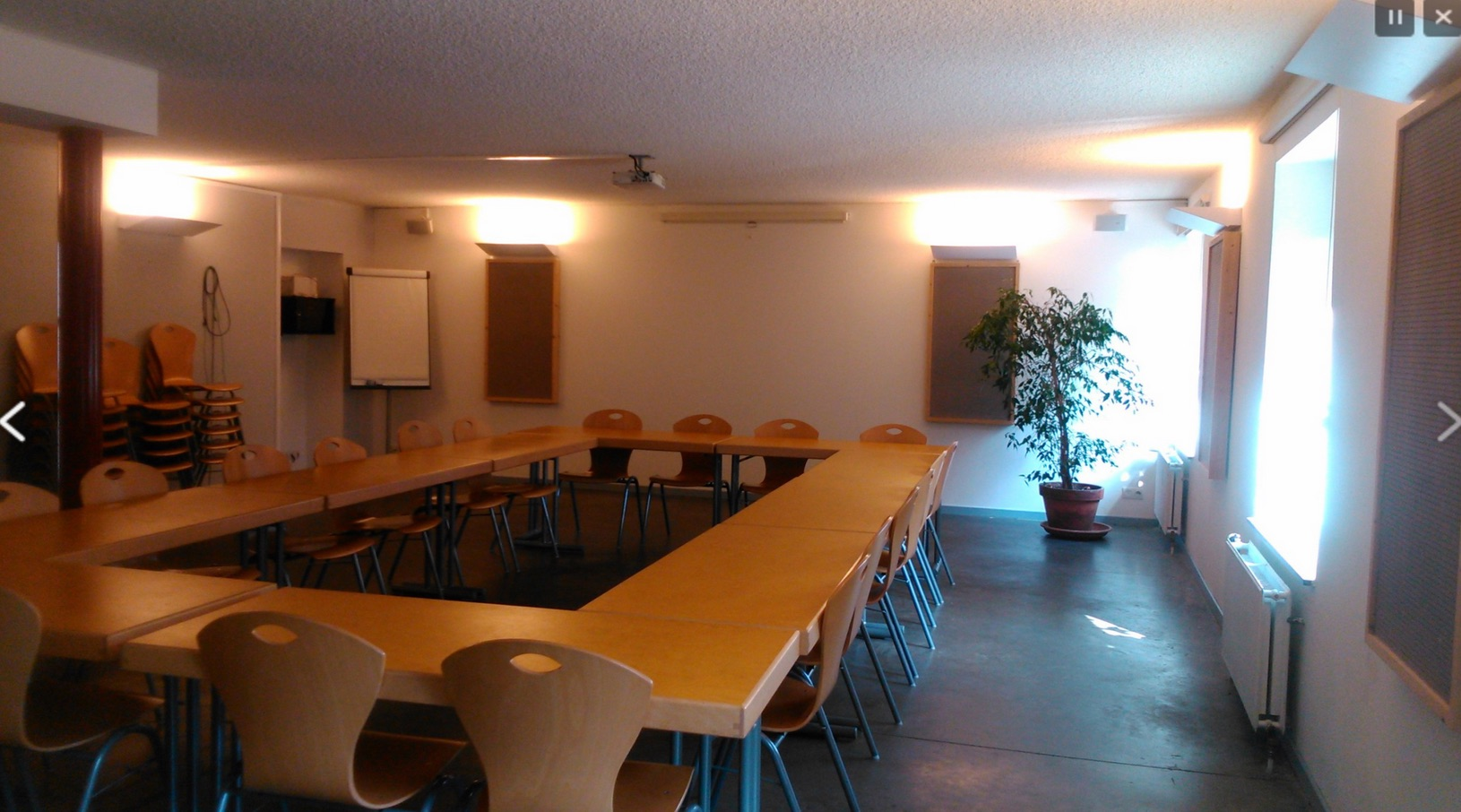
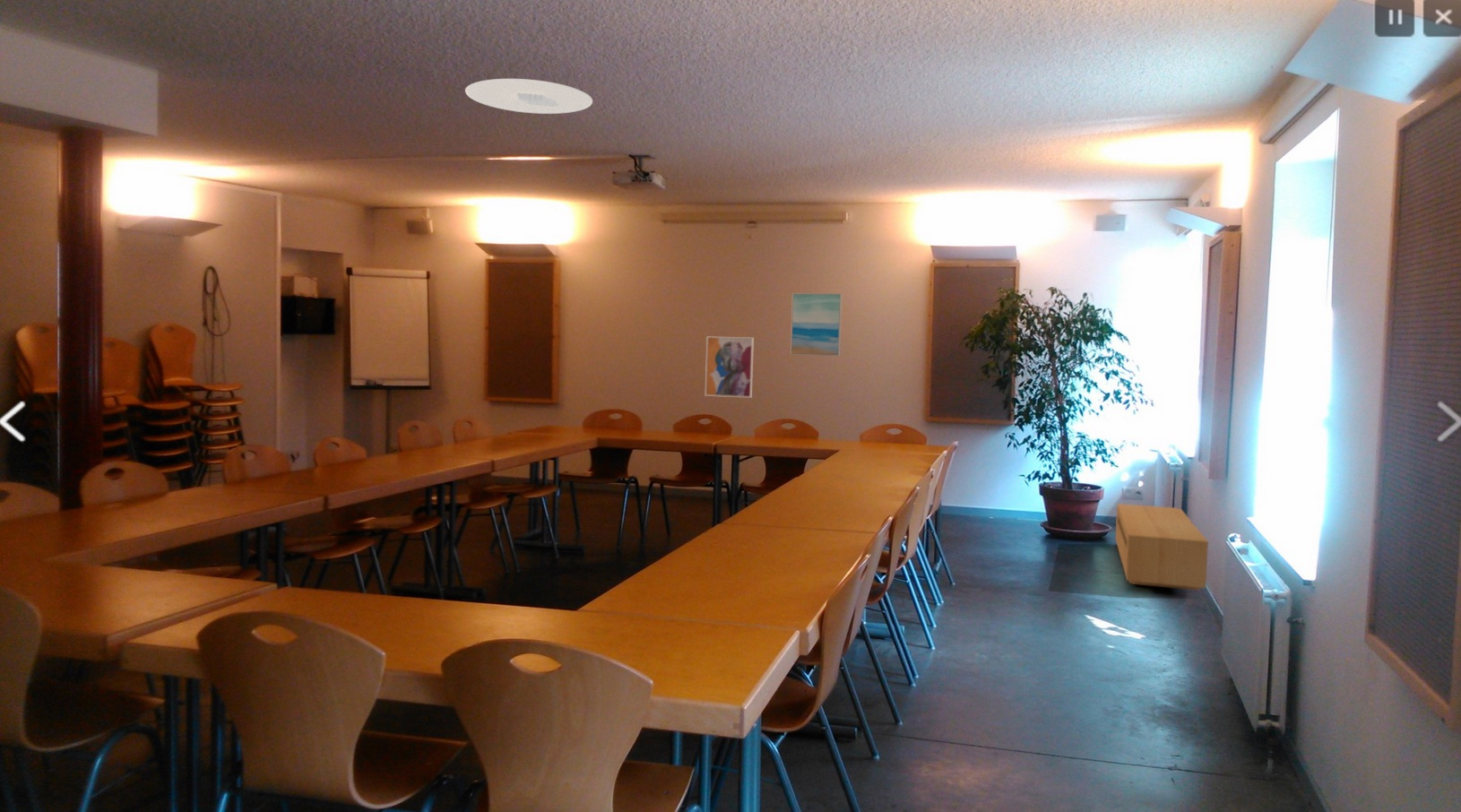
+ ceiling light (530, 91)
+ wall art (729, 367)
+ media console (1155, 544)
+ wall art (816, 324)
